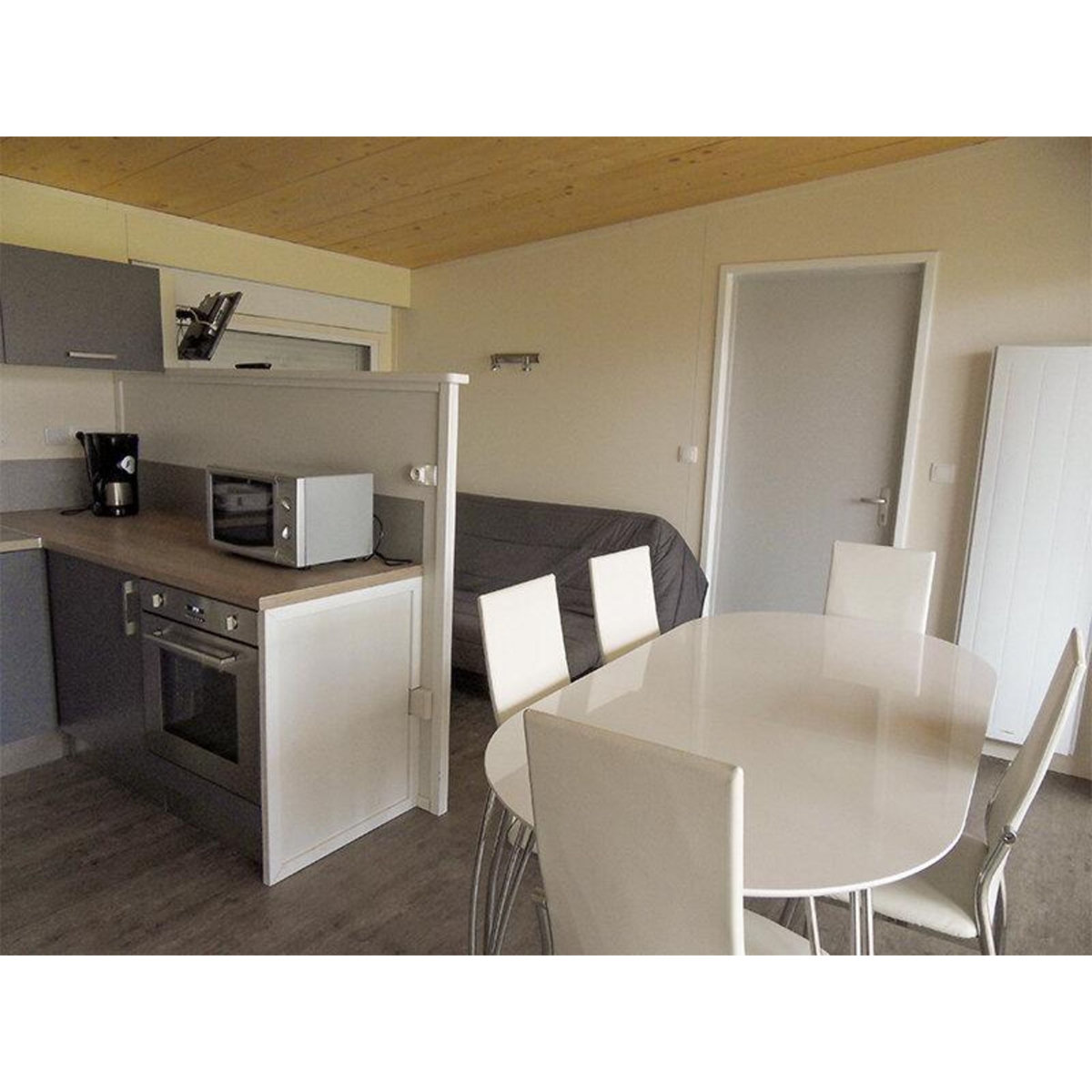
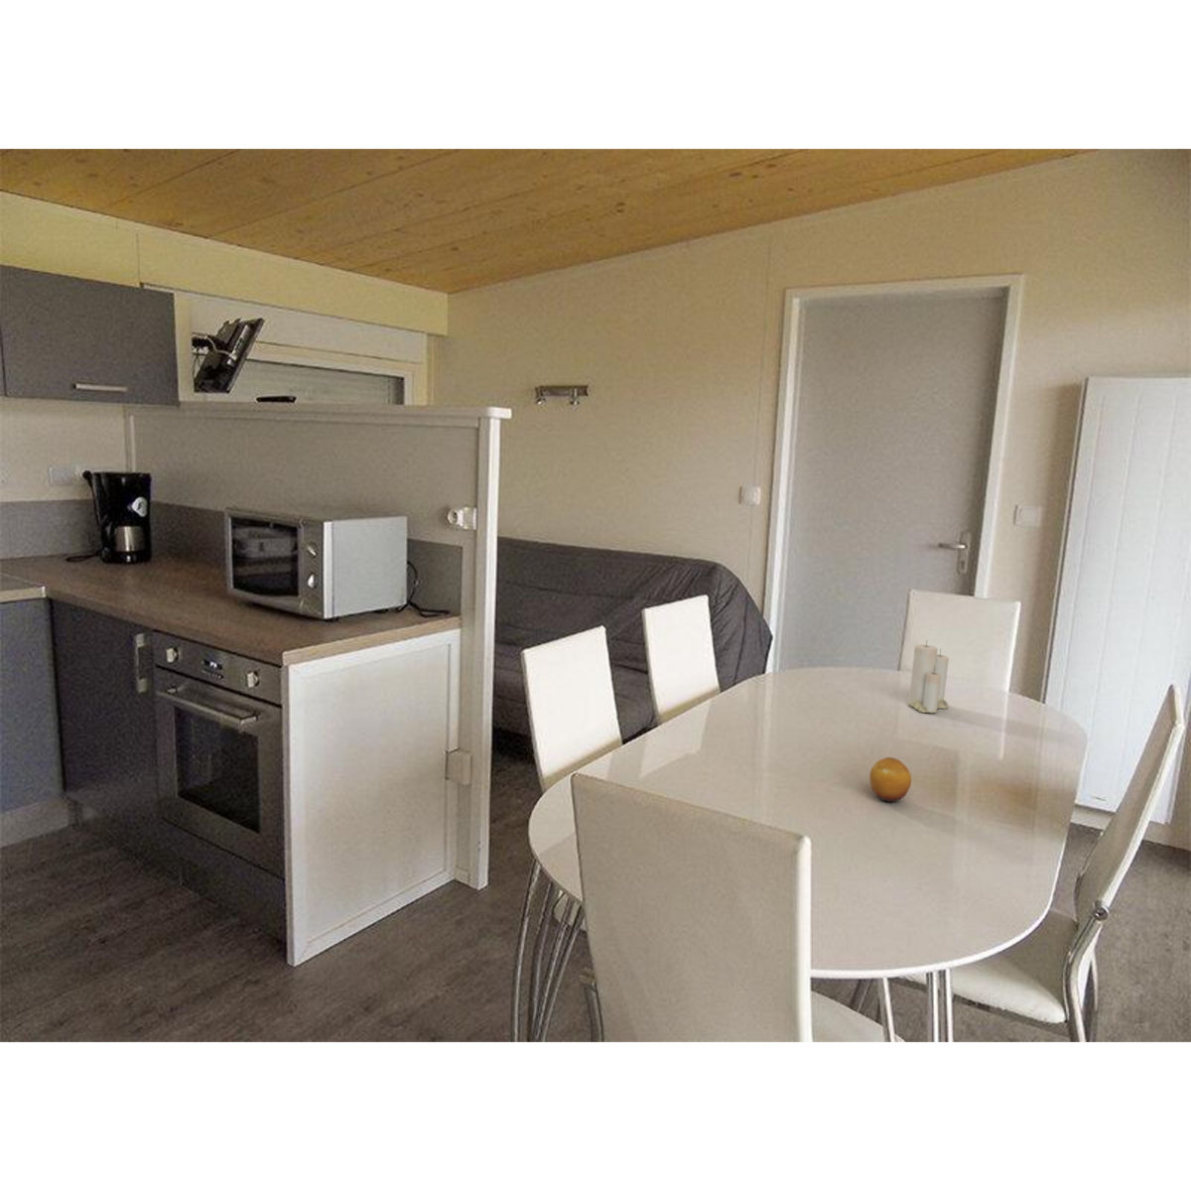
+ candle (931, 673)
+ fruit (889, 778)
